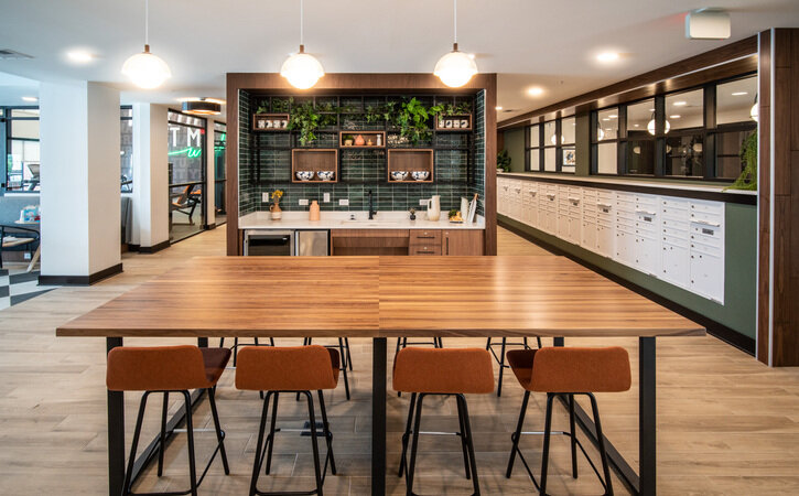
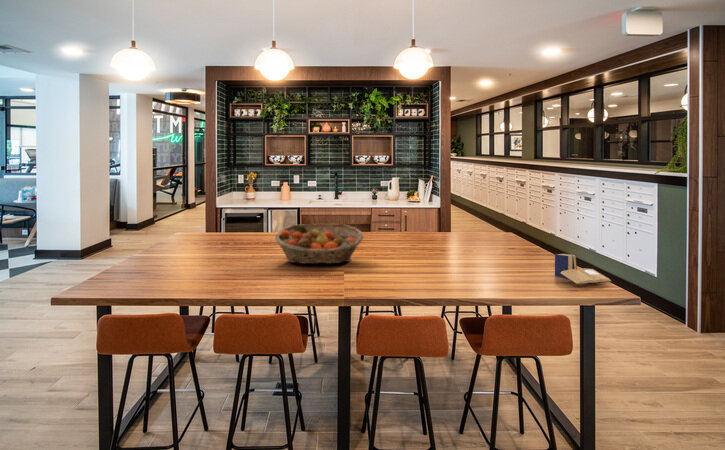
+ book (575, 267)
+ fruit basket (319, 243)
